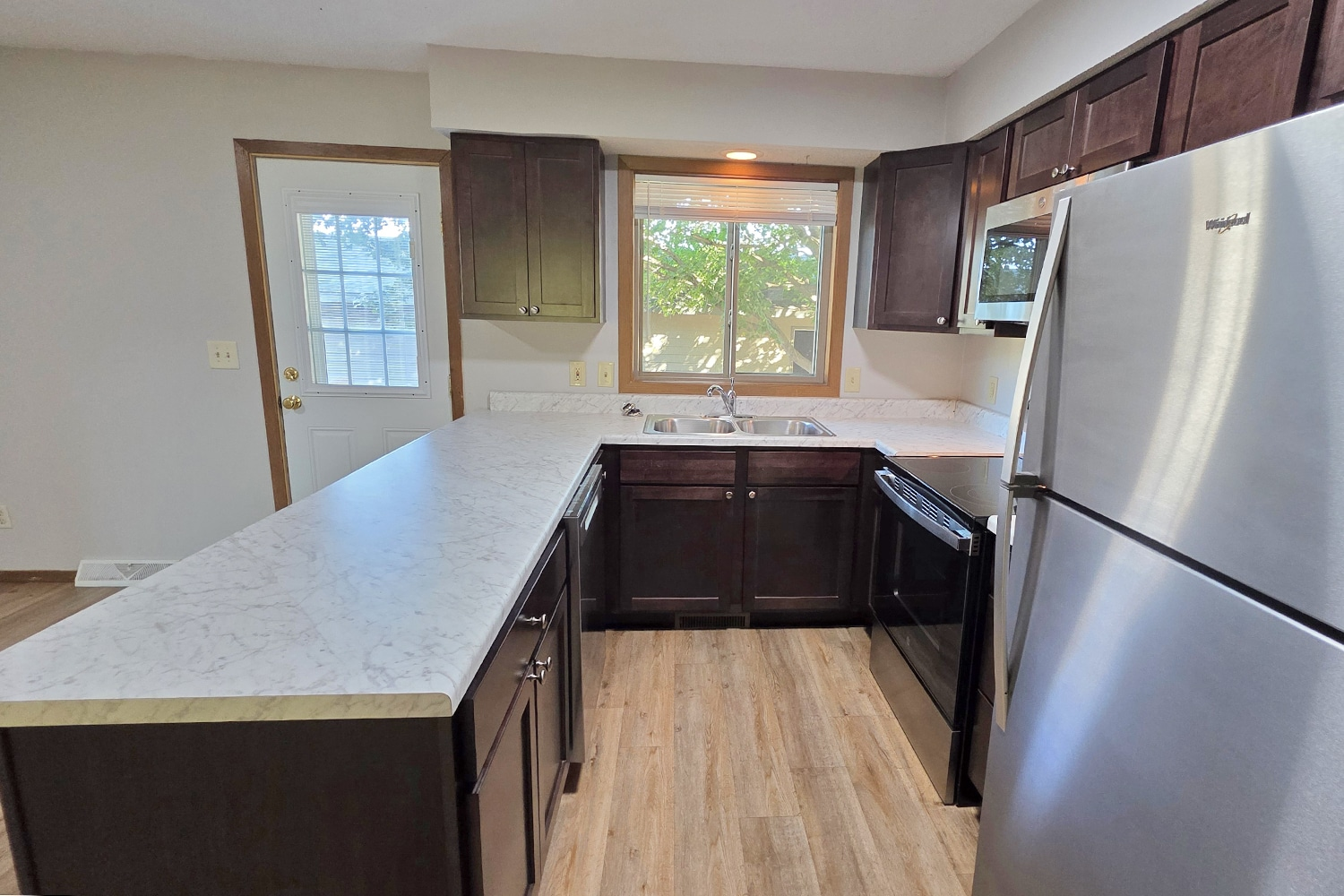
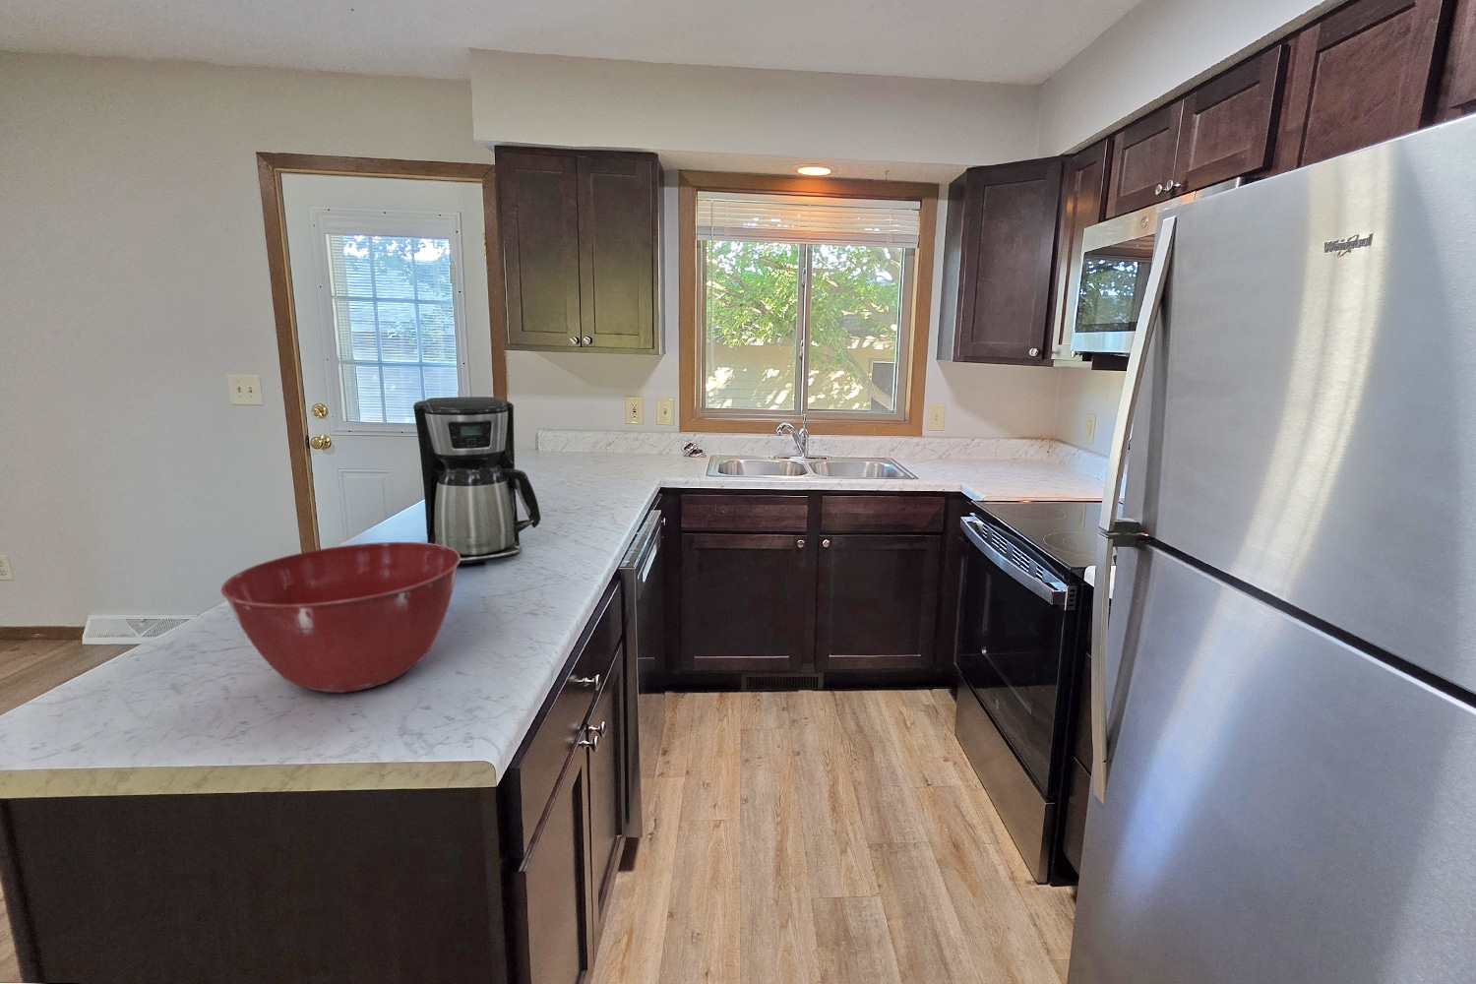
+ coffee maker (481, 473)
+ mixing bowl (355, 619)
